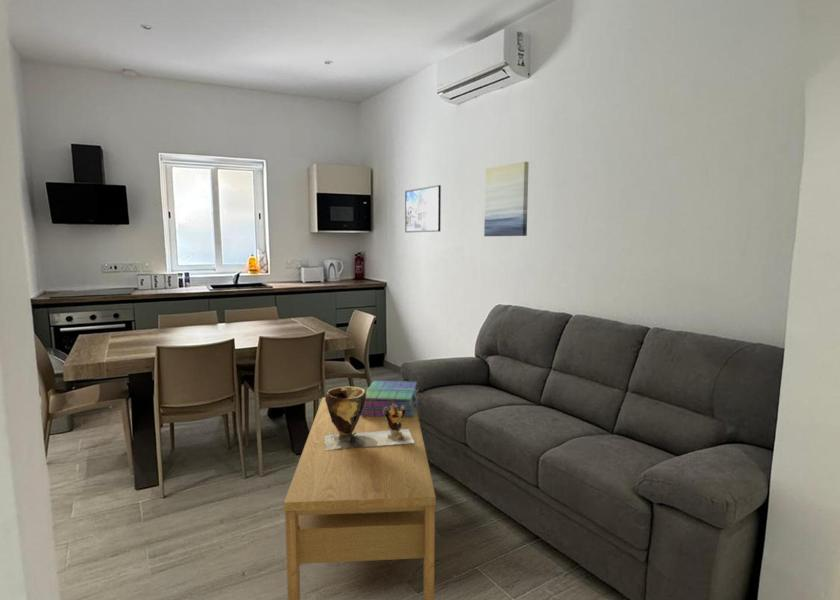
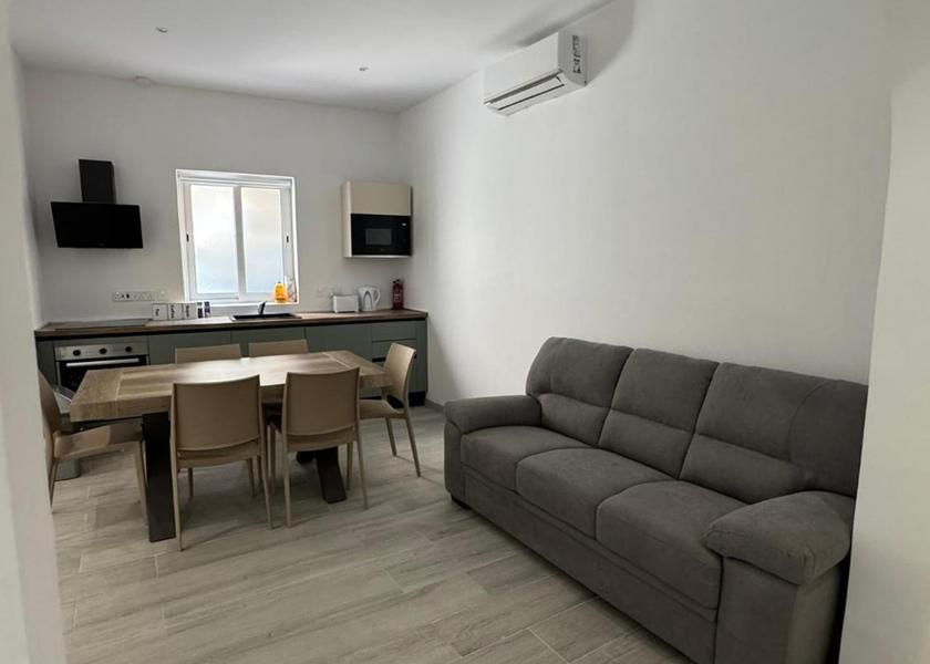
- coffee table (365, 486)
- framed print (421, 210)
- stack of books (390, 397)
- clay pot (361, 412)
- wall art (505, 201)
